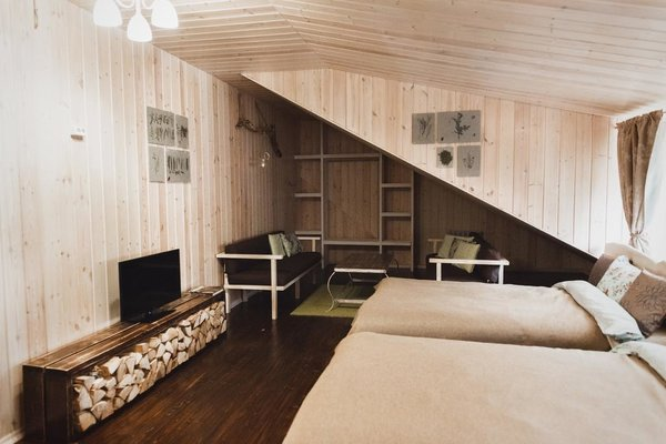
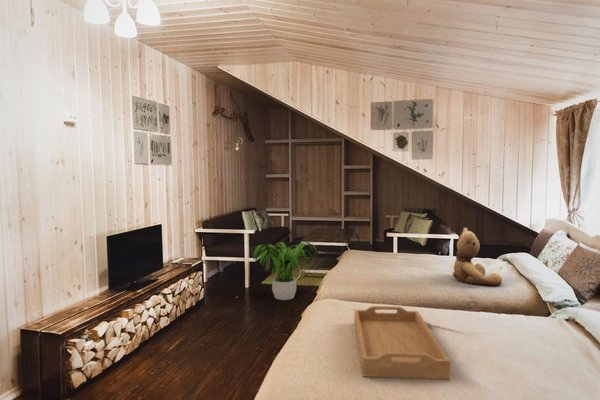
+ teddy bear (474, 254)
+ potted plant (286, 270)
+ serving tray (394, 336)
